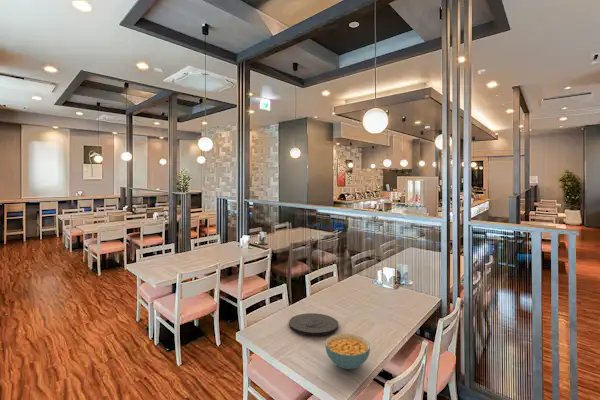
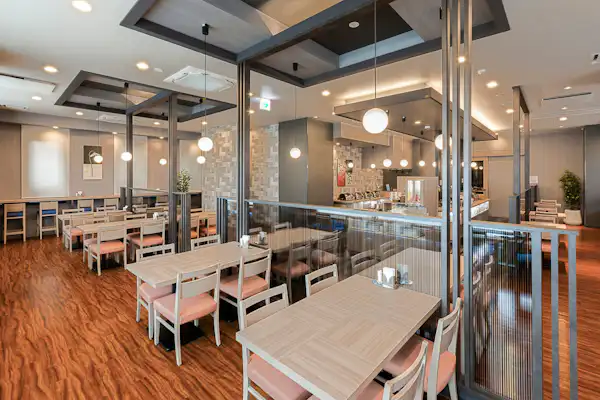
- plate (313, 321)
- cereal bowl (347, 354)
